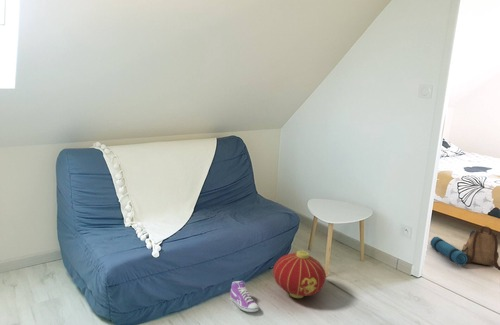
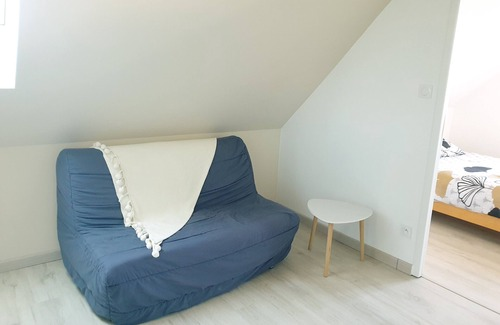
- lantern (299, 273)
- sneaker (243, 294)
- backpack (466, 243)
